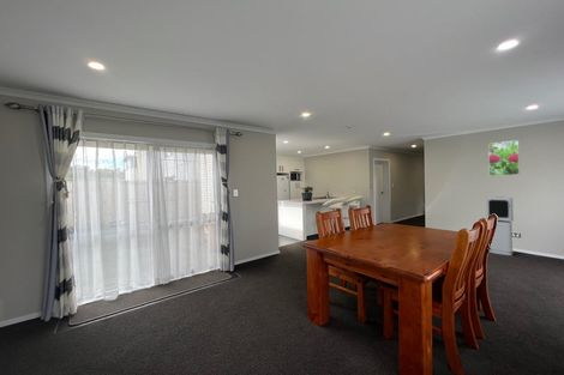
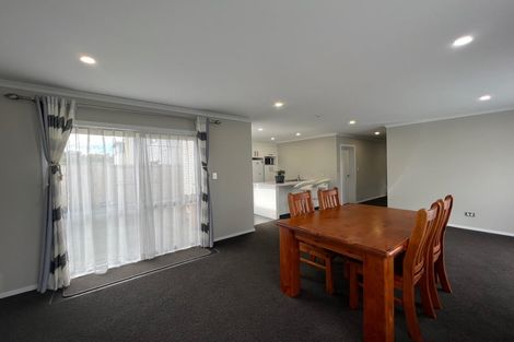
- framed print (503, 158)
- air purifier (500, 224)
